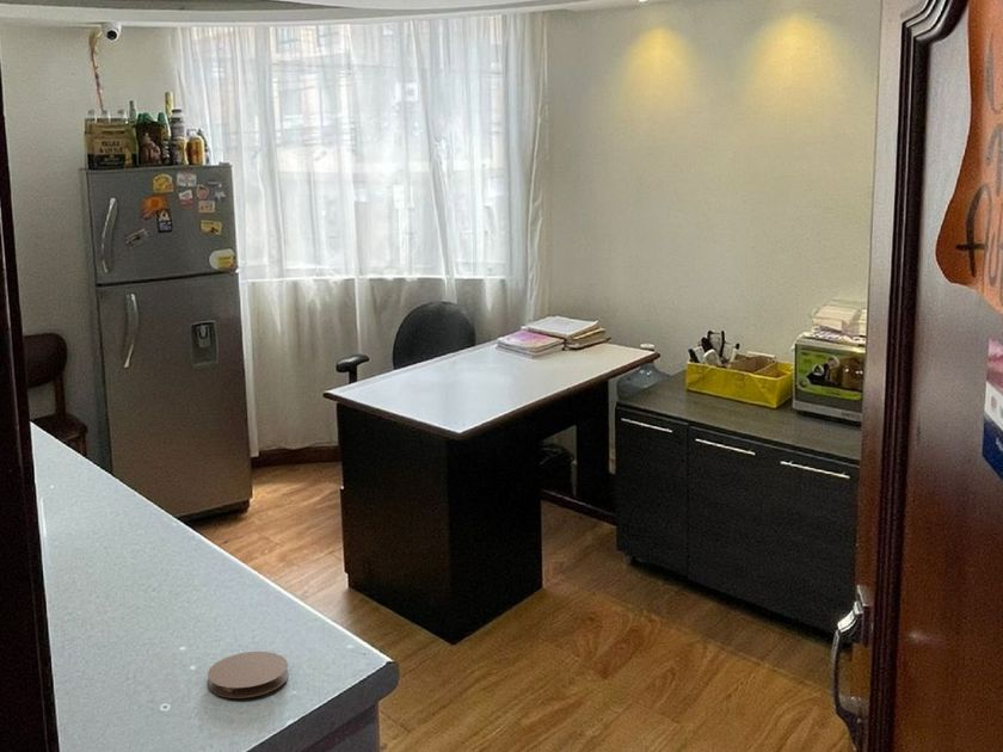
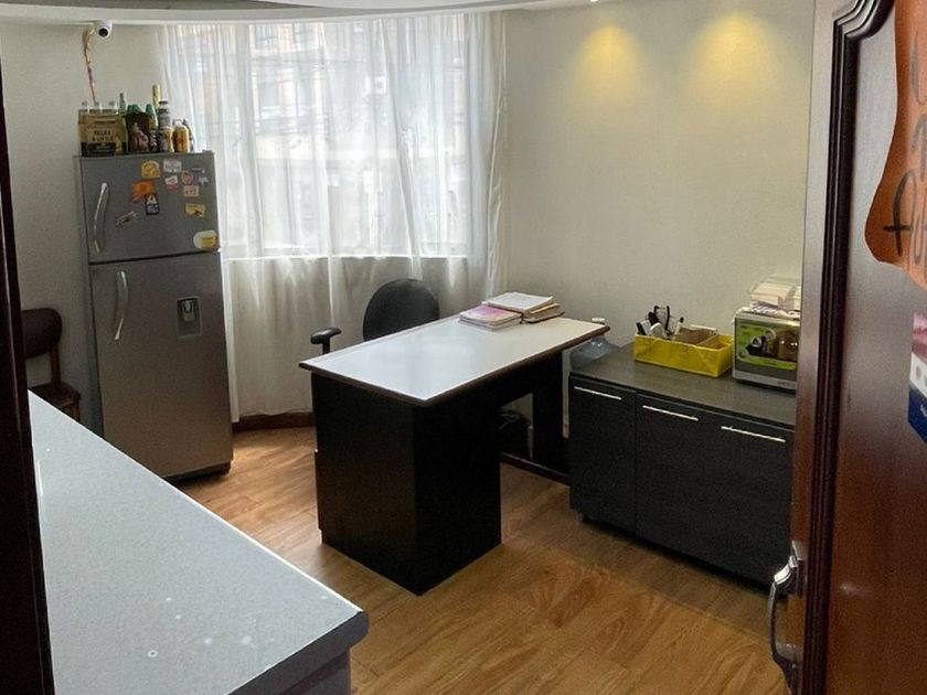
- coaster (248, 673)
